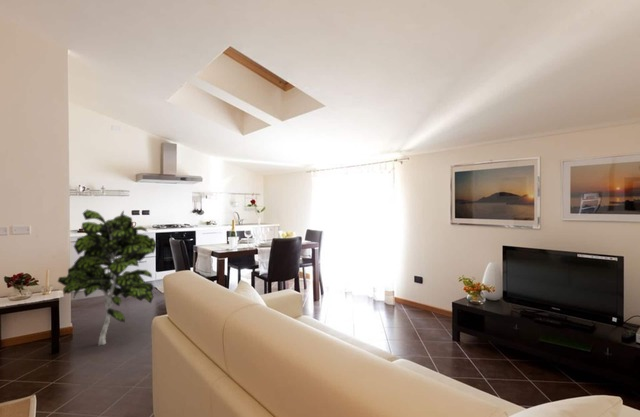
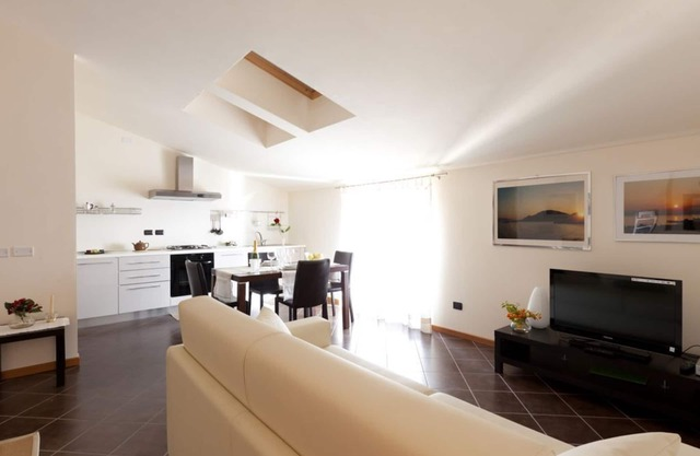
- indoor plant (110, 275)
